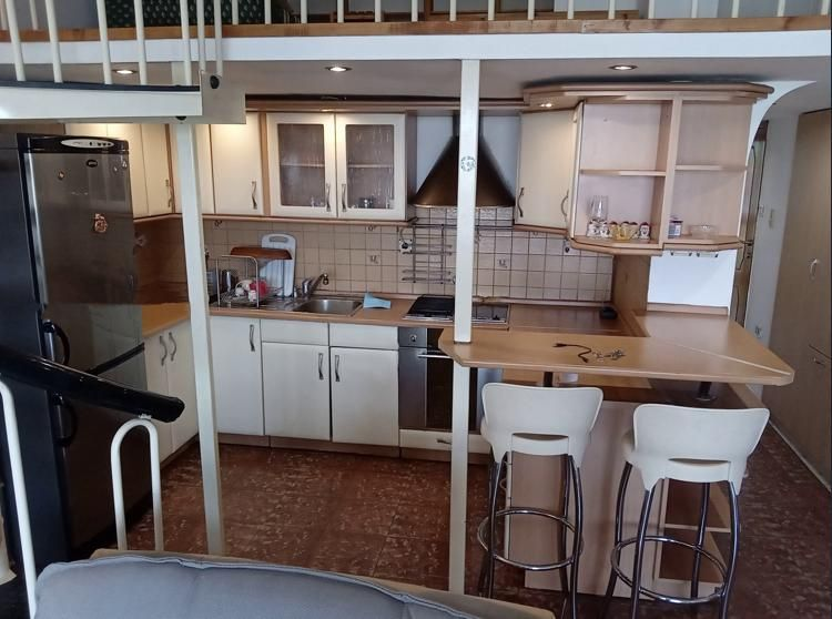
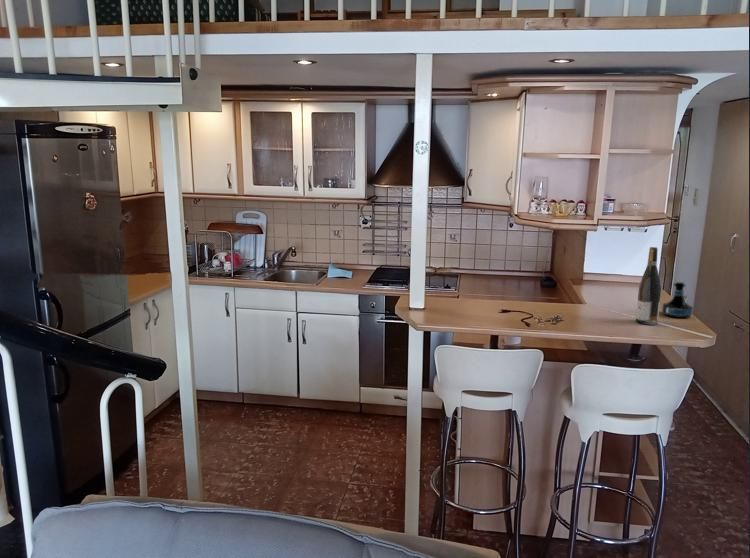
+ tequila bottle (678, 298)
+ wine bottle (650, 285)
